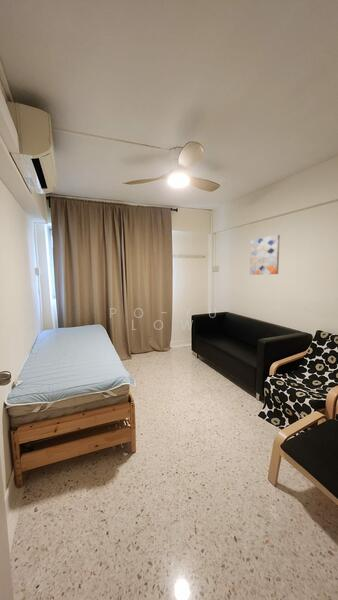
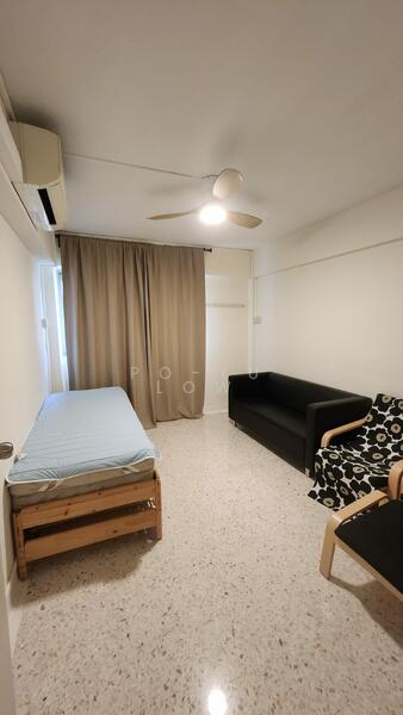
- wall art (263, 256)
